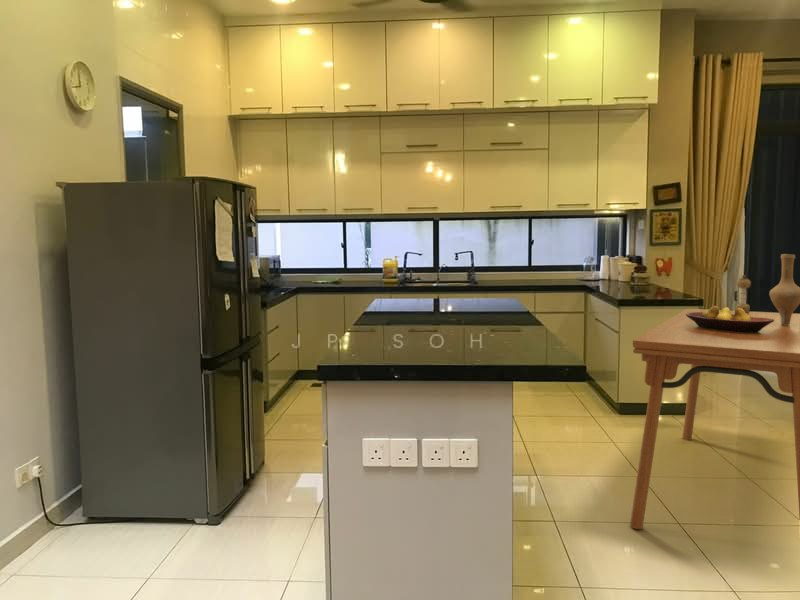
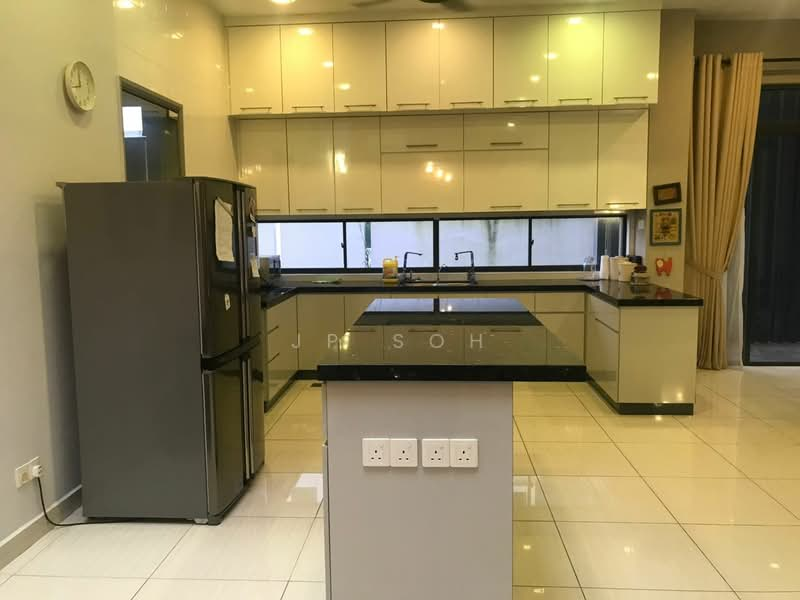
- fruit bowl (727, 317)
- vase (786, 289)
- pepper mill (742, 293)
- dining table (743, 375)
